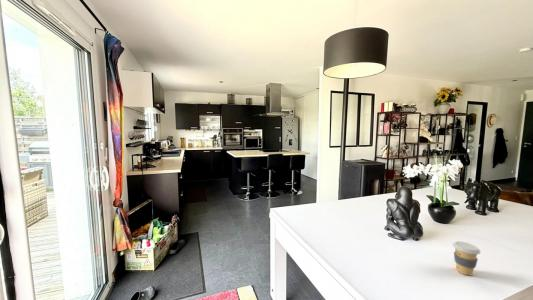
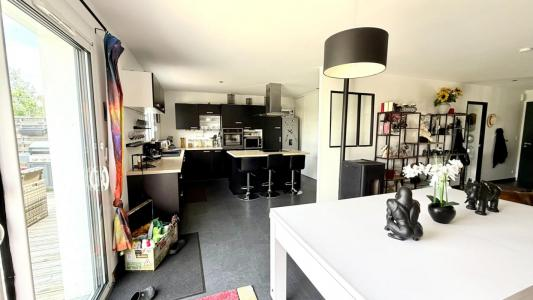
- coffee cup (465, 258)
